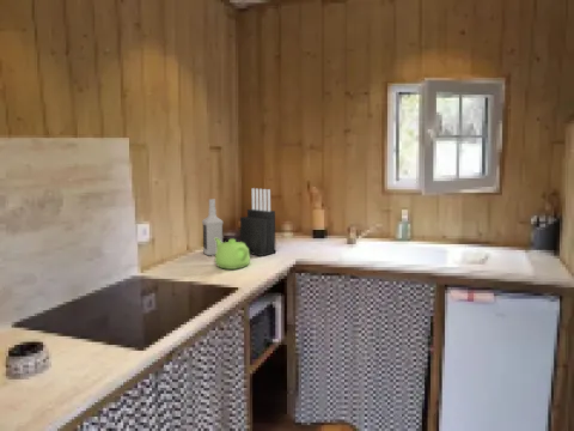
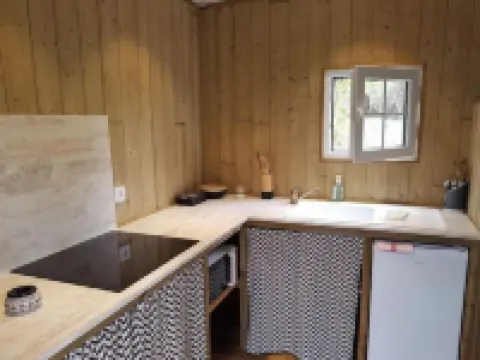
- teapot (231, 251)
- vodka (212, 226)
- knife block (256, 220)
